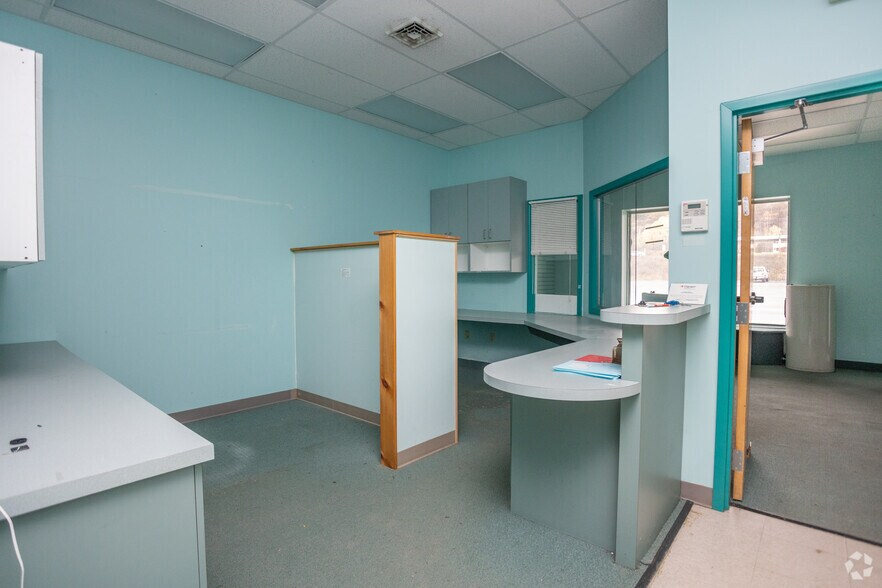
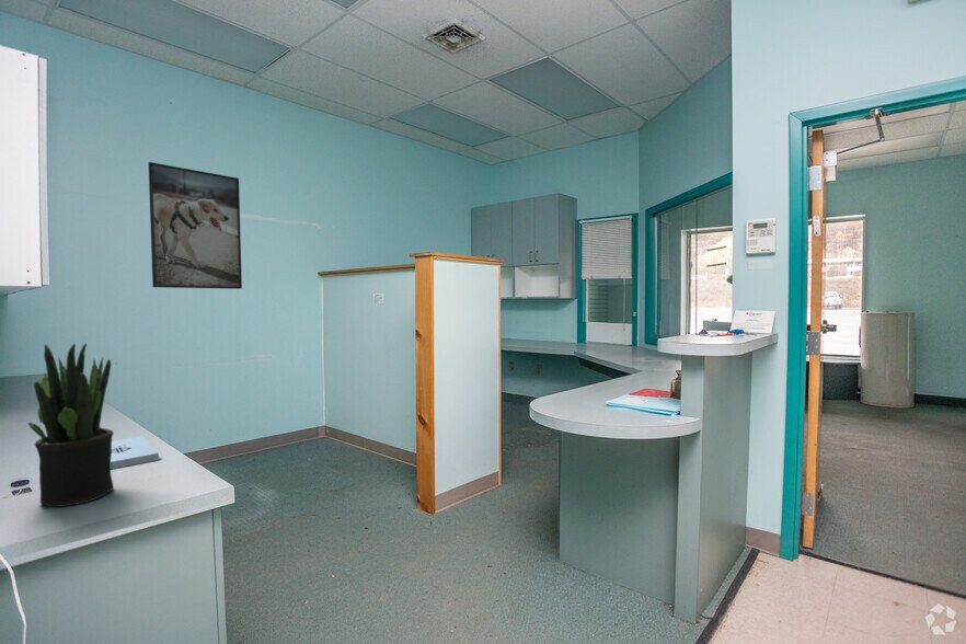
+ notepad (119, 452)
+ potted plant (72, 418)
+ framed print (197, 229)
